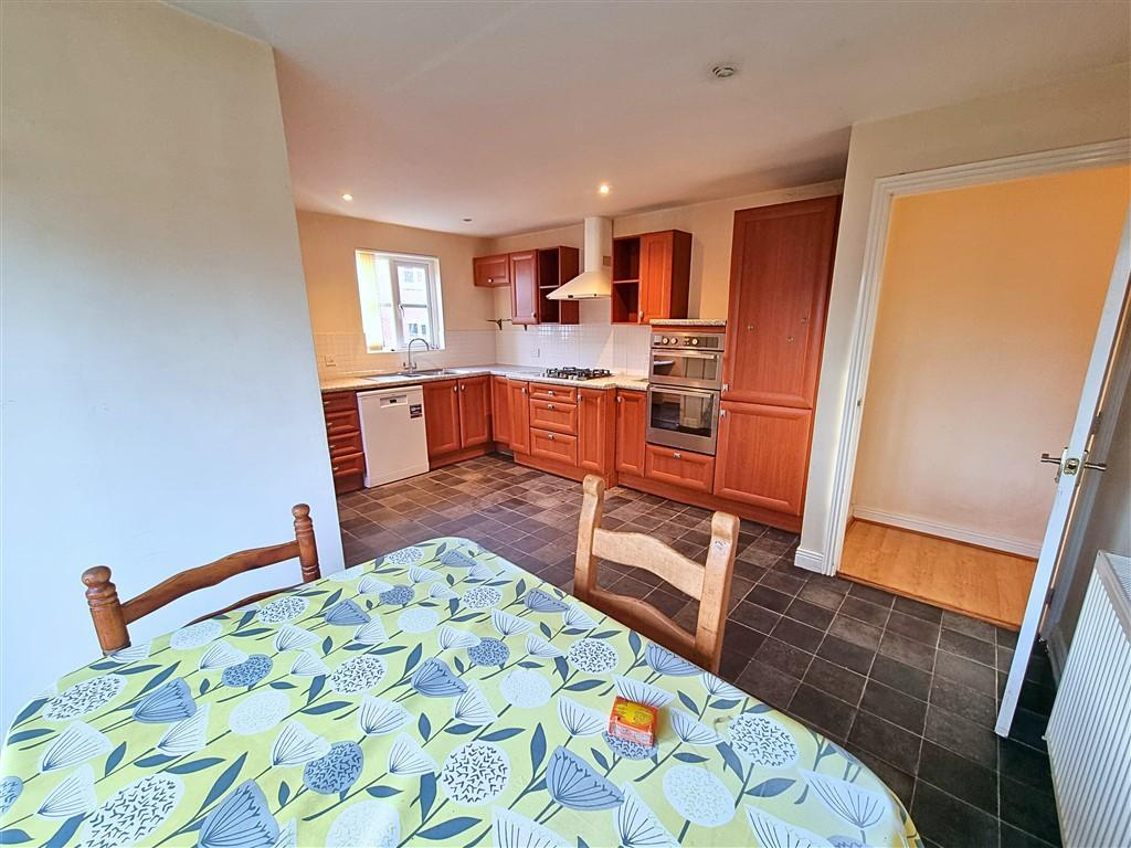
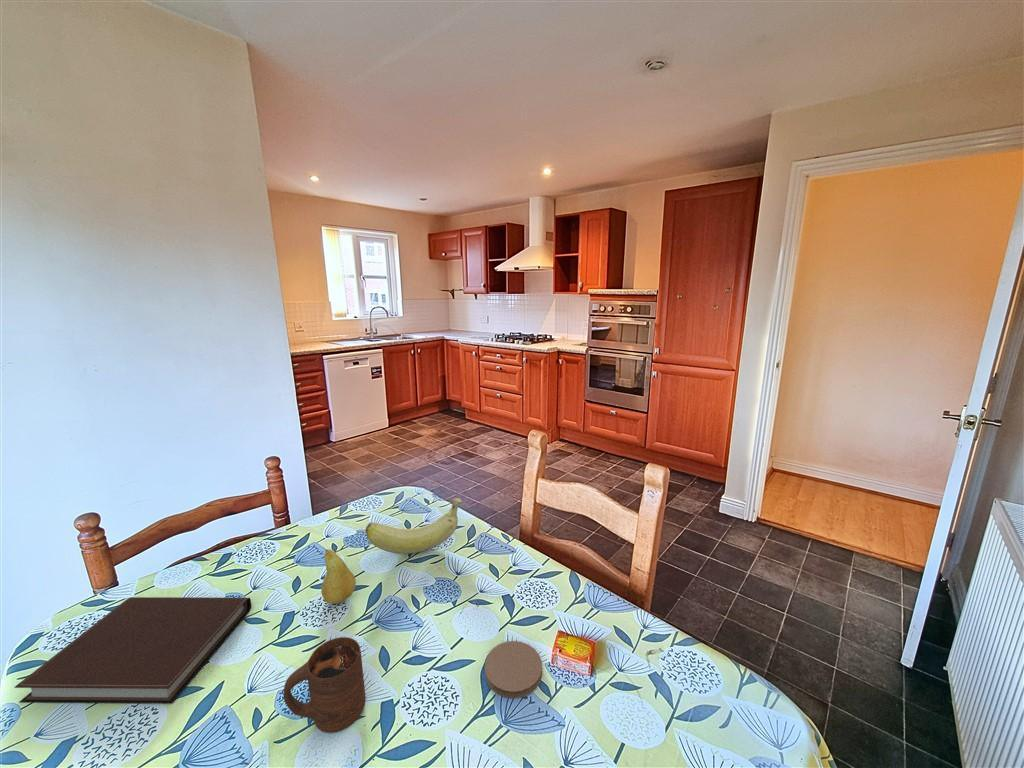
+ coaster (513, 667)
+ cup (329, 688)
+ banana (415, 528)
+ fruit (337, 574)
+ notebook (148, 642)
